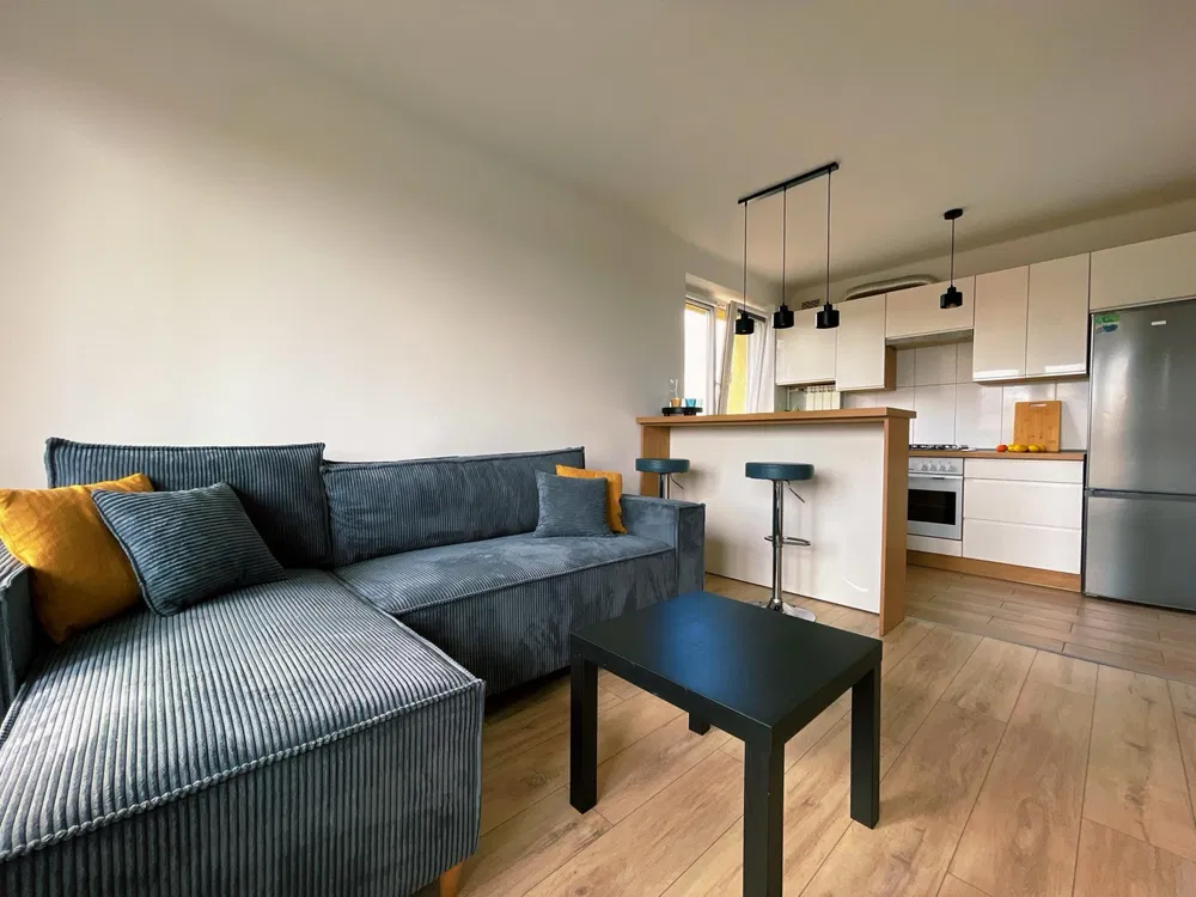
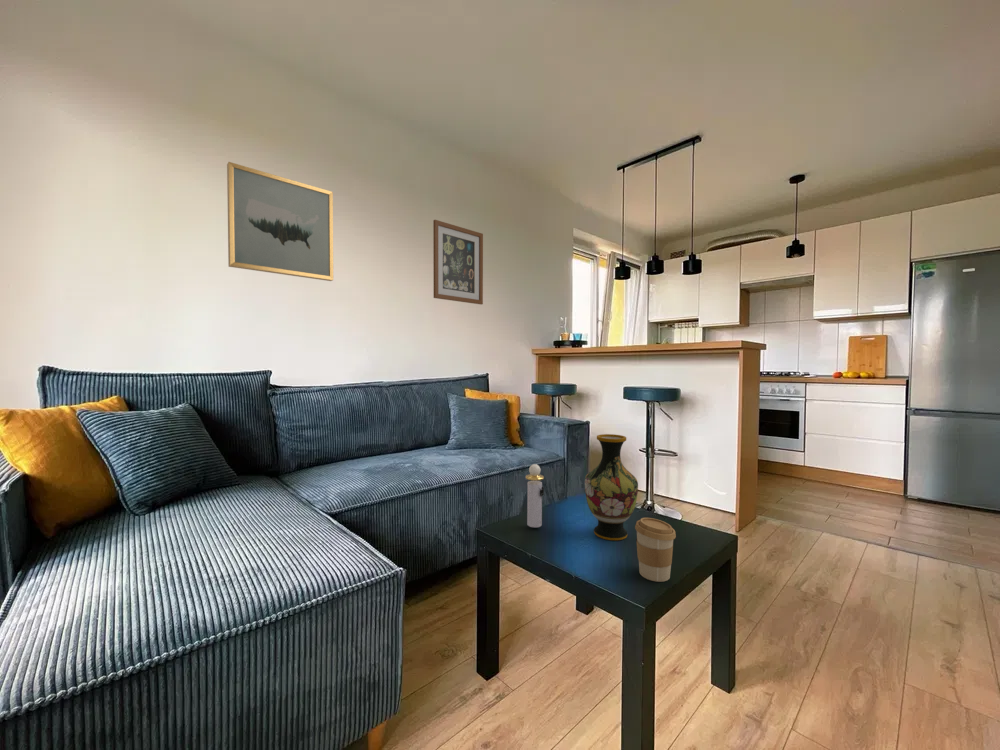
+ wall art (284, 226)
+ wall art (459, 264)
+ vase (610, 485)
+ coffee cup (654, 547)
+ perfume bottle (534, 495)
